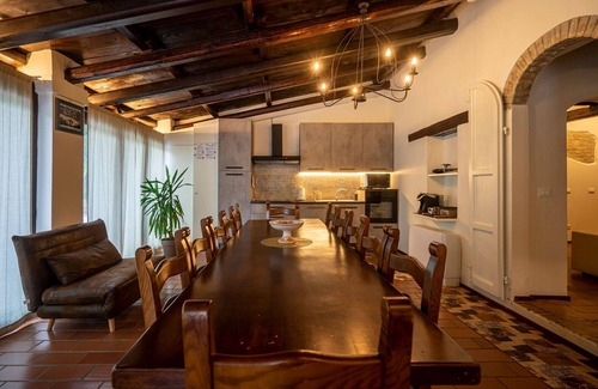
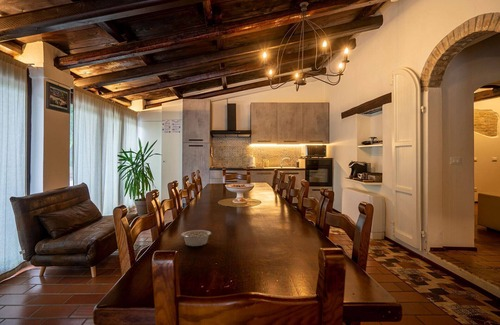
+ legume (197, 237)
